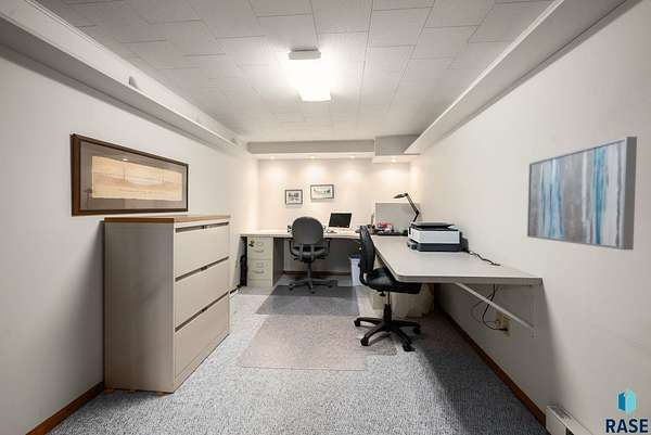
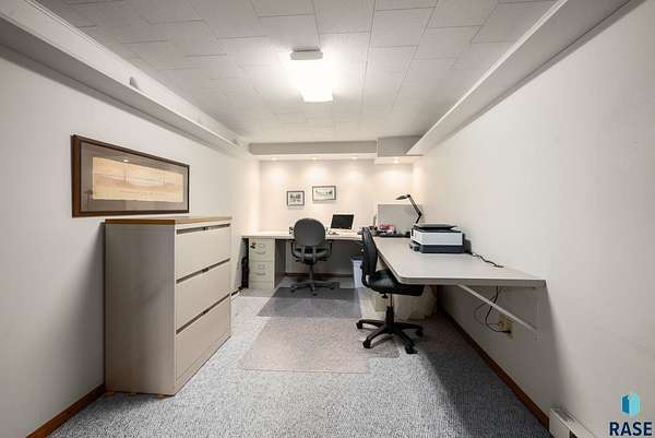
- wall art (570, 197)
